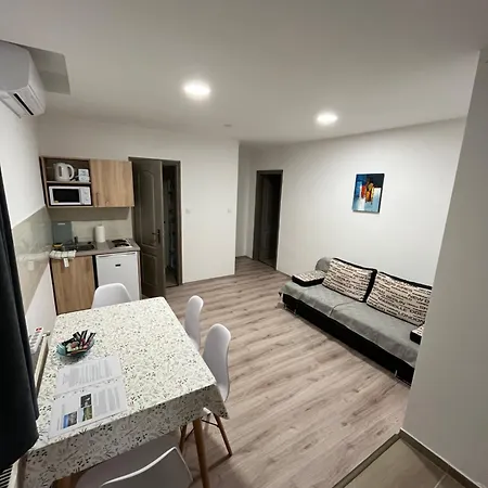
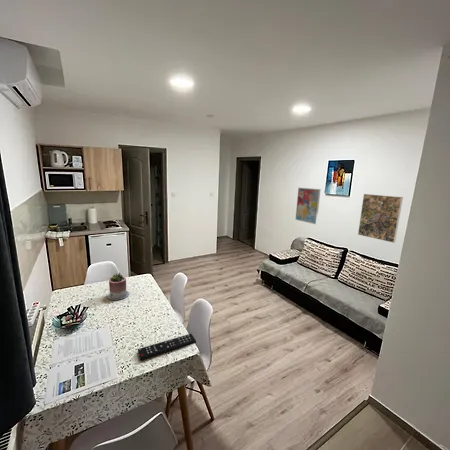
+ remote control (167, 345)
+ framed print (378, 217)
+ wall art (307, 205)
+ succulent planter (117, 284)
